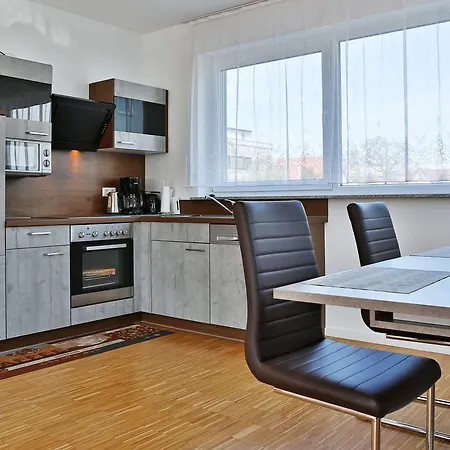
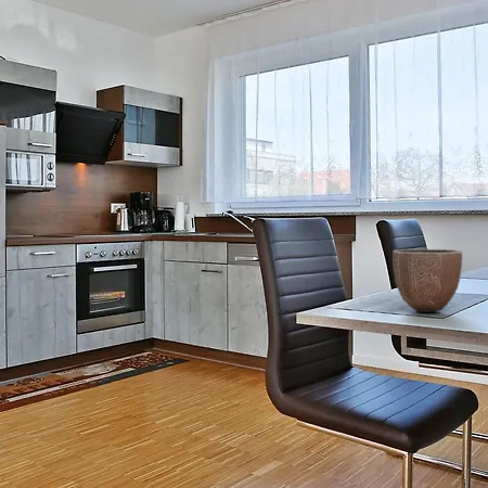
+ decorative bowl (426, 280)
